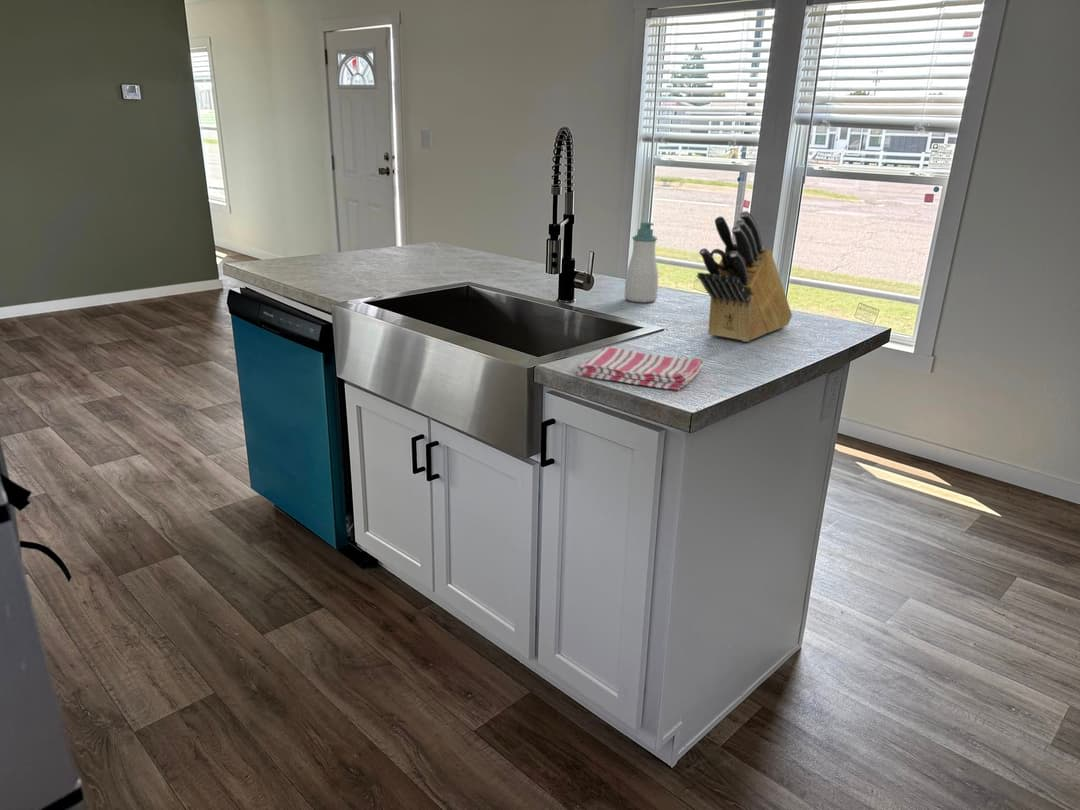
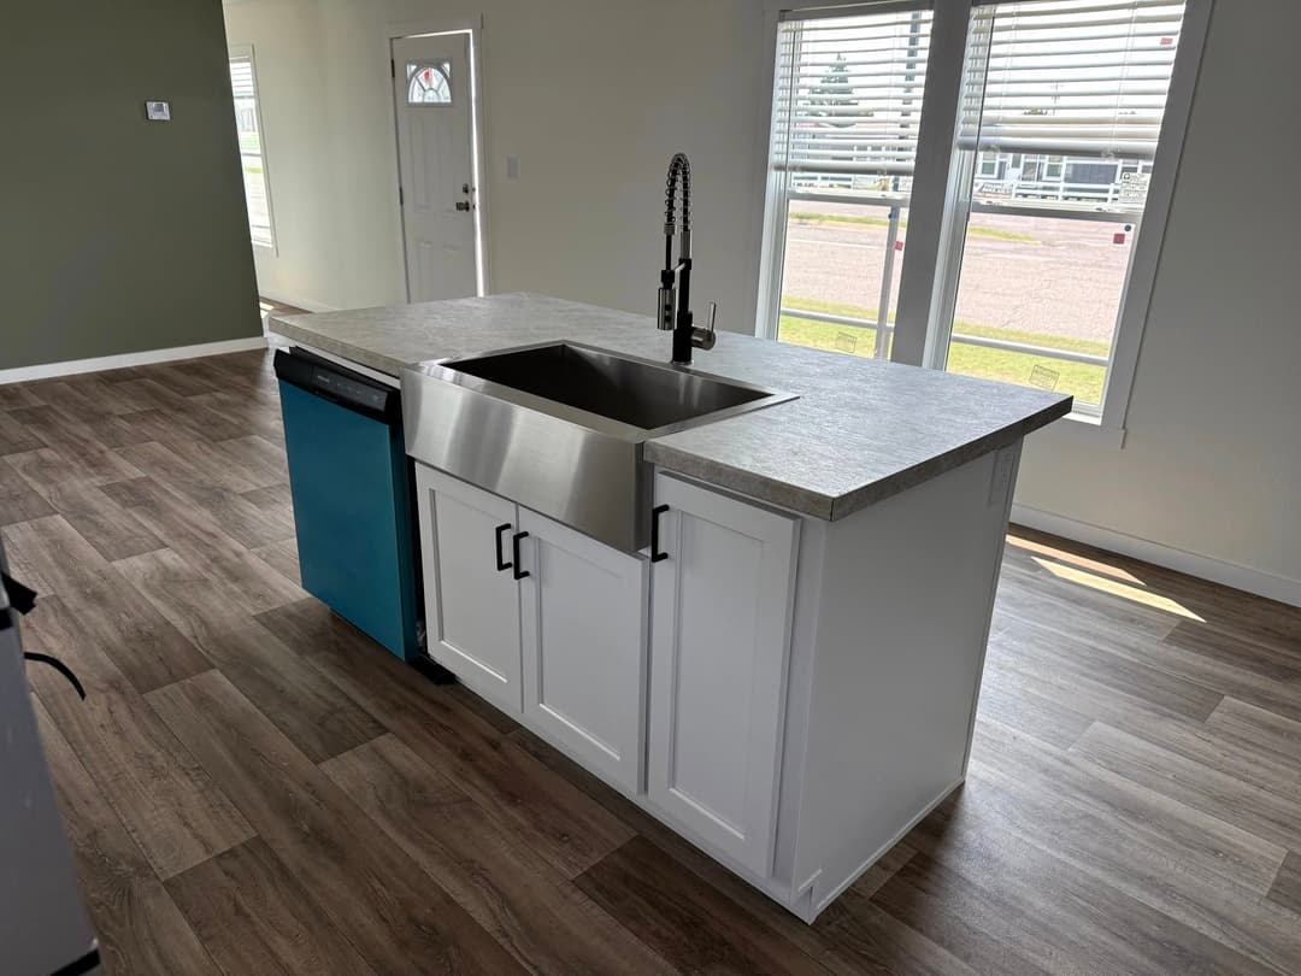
- knife block (748, 272)
- soap bottle (643, 261)
- dish towel (640, 364)
